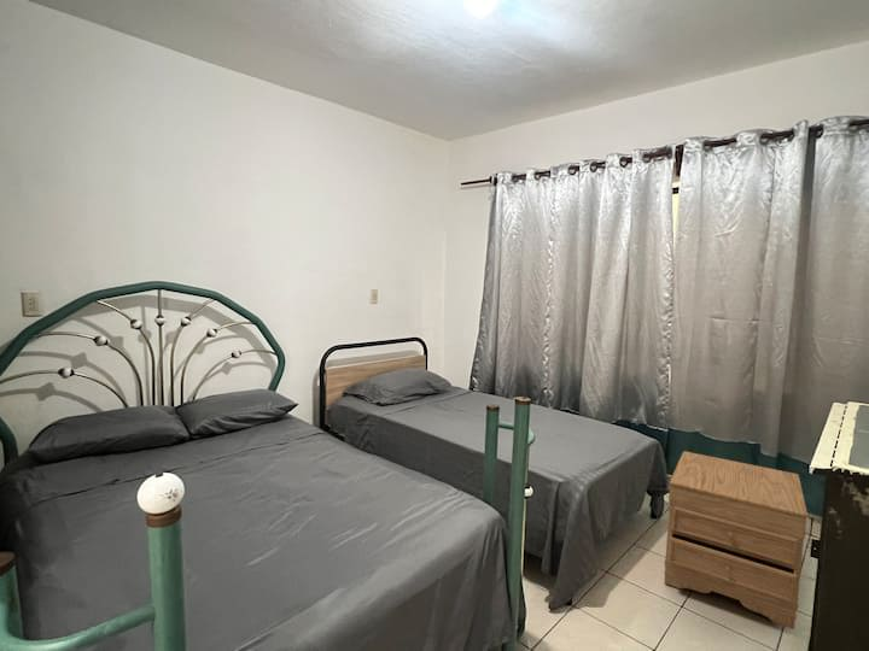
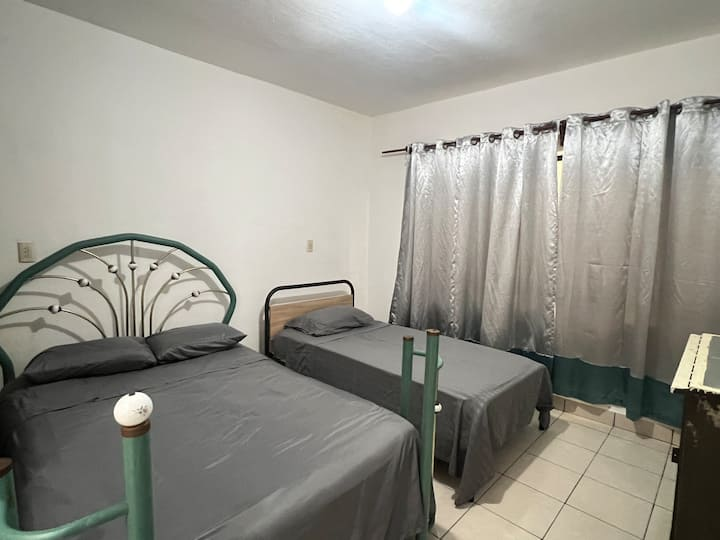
- nightstand (730, 529)
